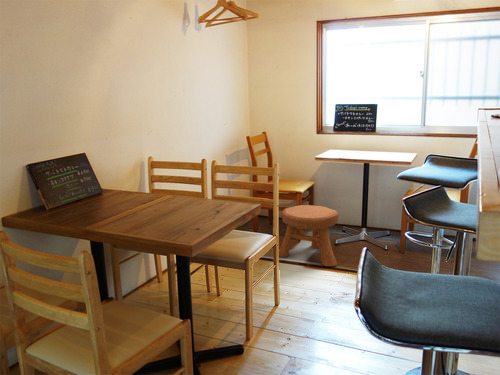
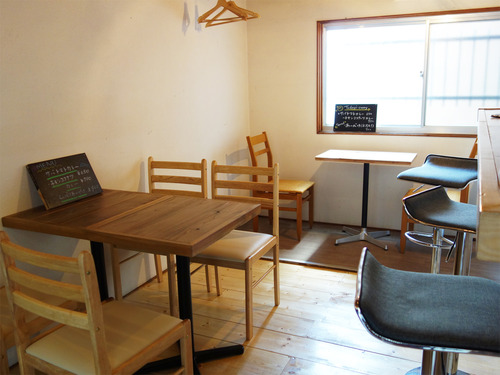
- stool (313, 234)
